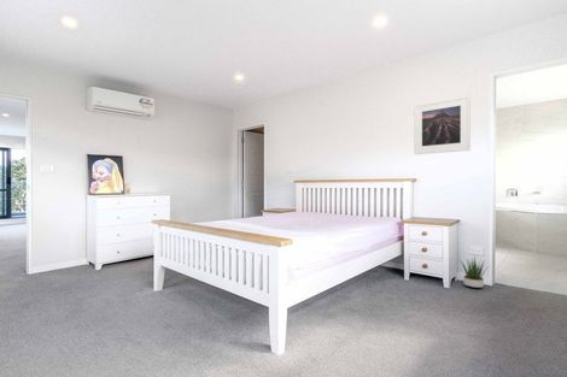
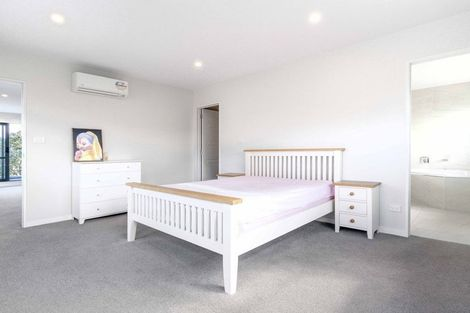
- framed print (440, 126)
- potted plant (473, 271)
